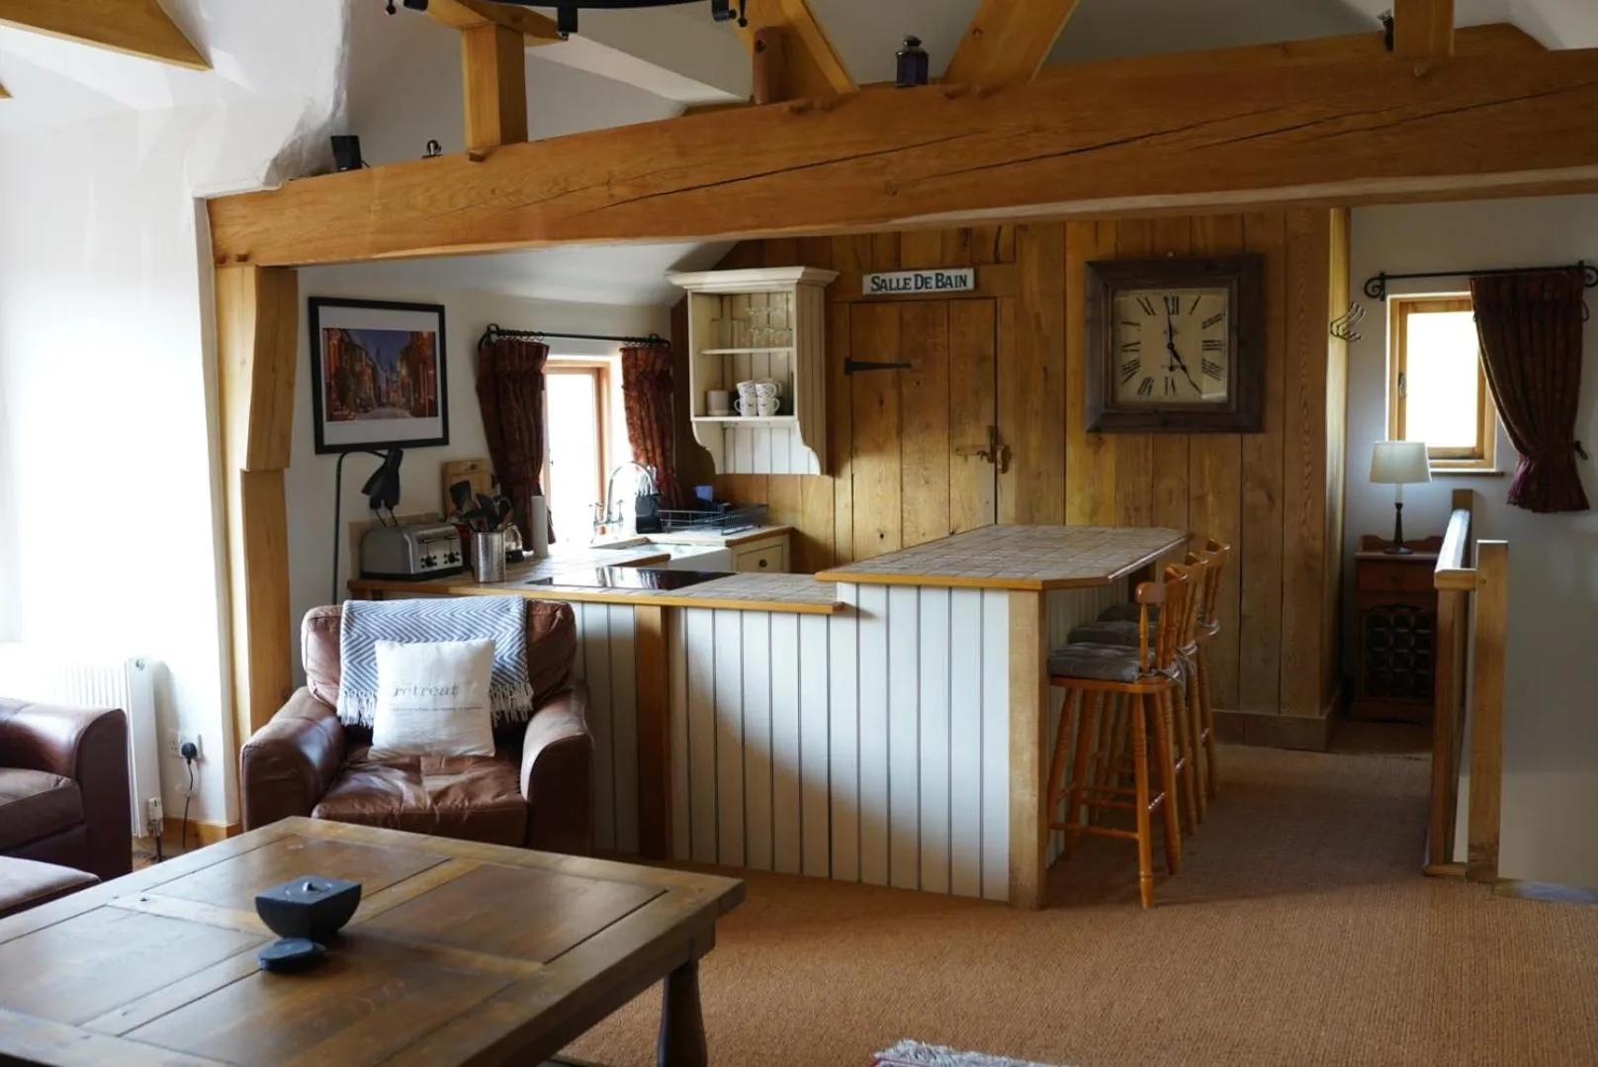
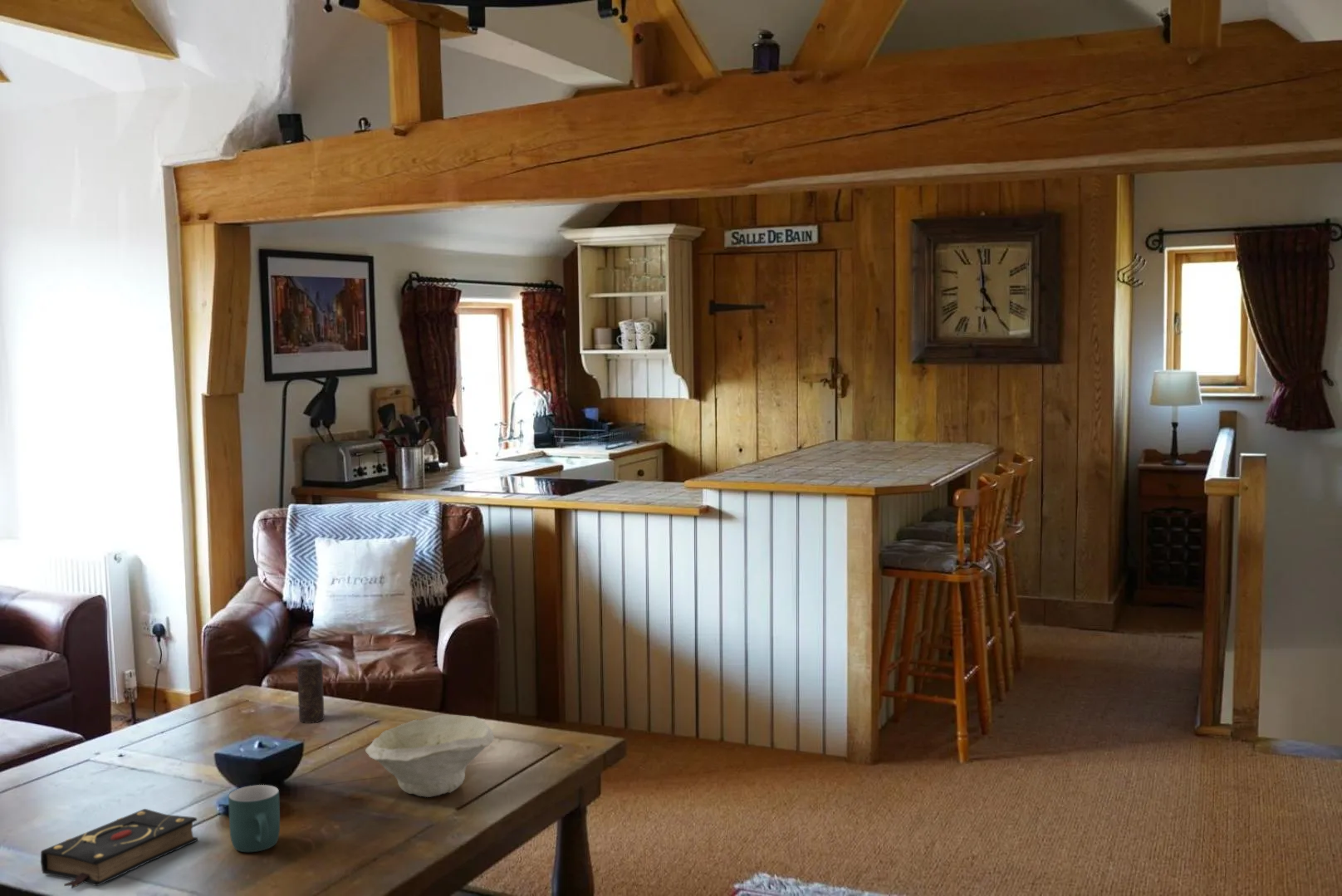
+ book (115, 846)
+ bowl (429, 756)
+ mug (260, 820)
+ candle (311, 690)
